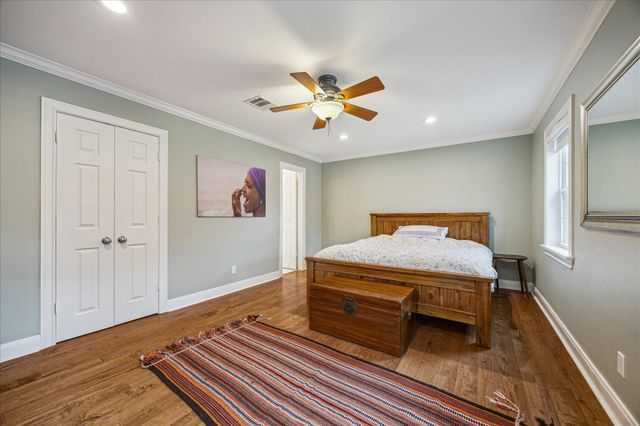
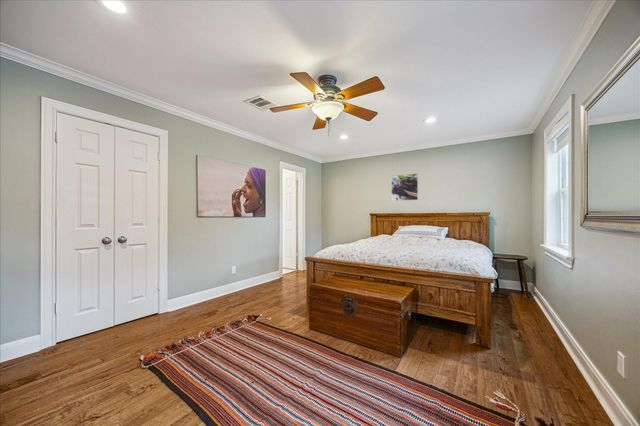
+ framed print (404, 187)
